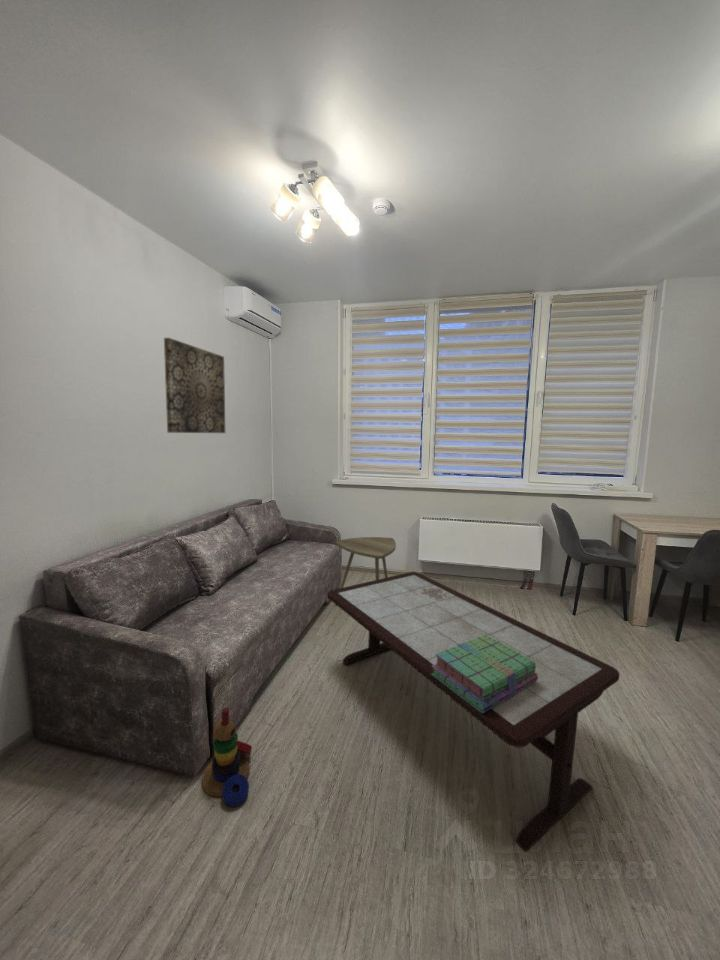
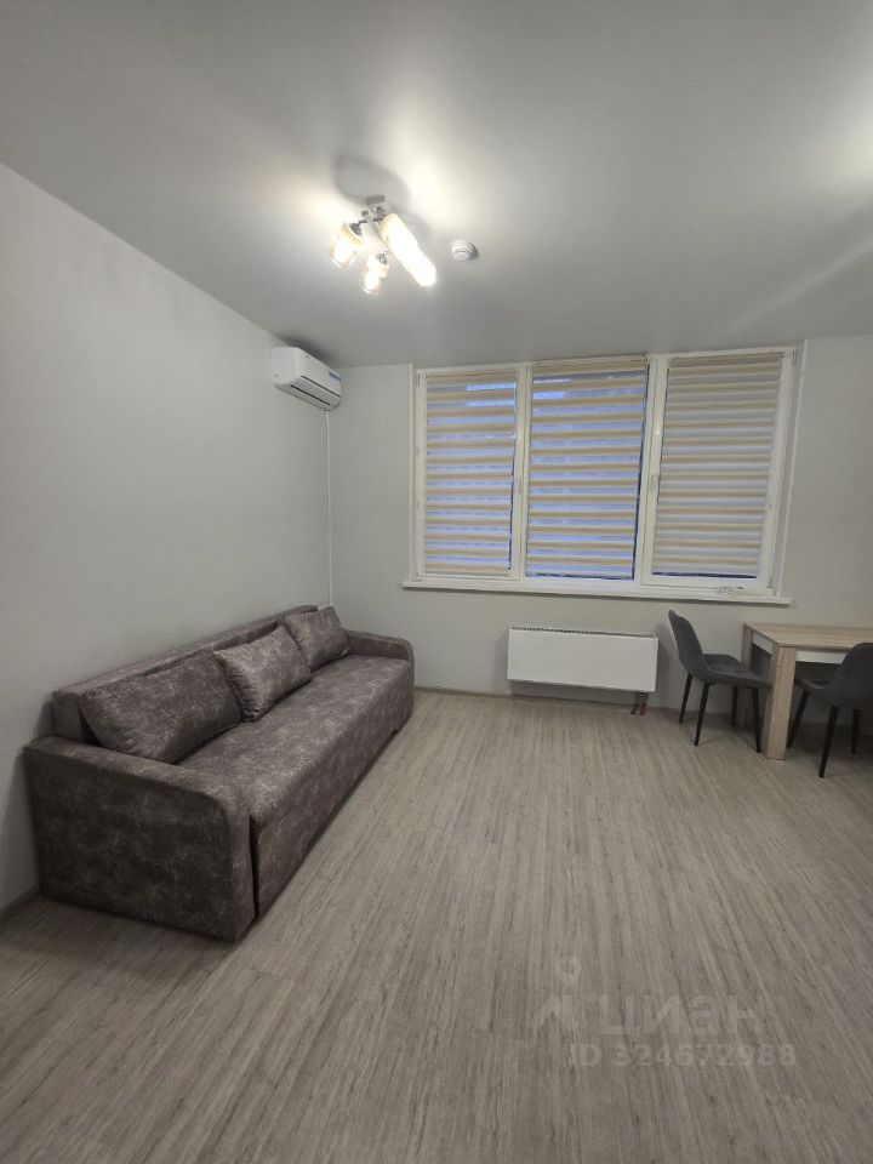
- stack of books (484, 667)
- side table (375, 572)
- wall art (198, 391)
- coffee table (436, 663)
- stacking toy (231, 742)
